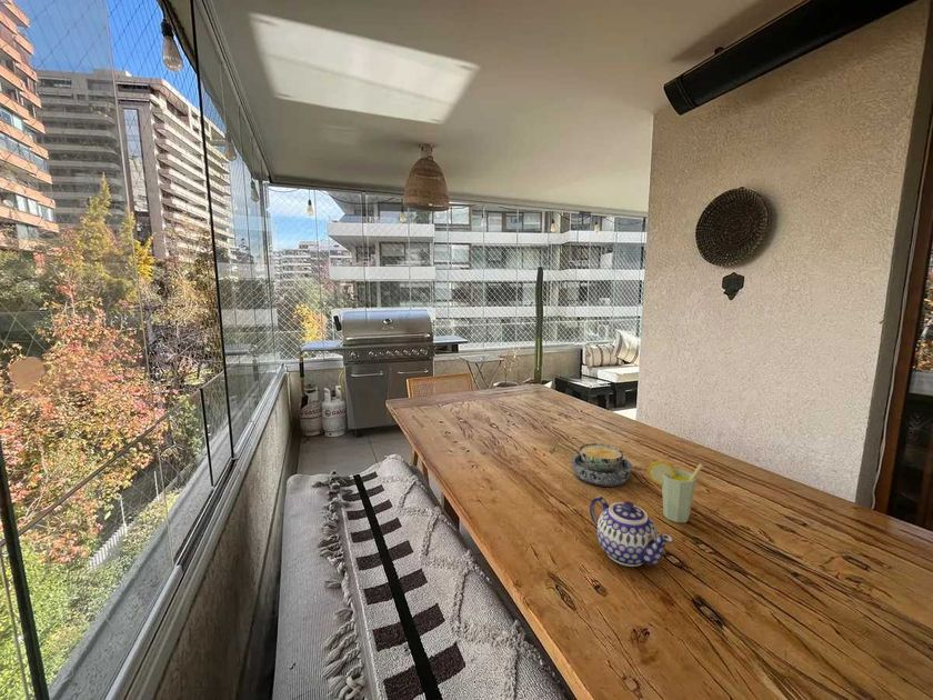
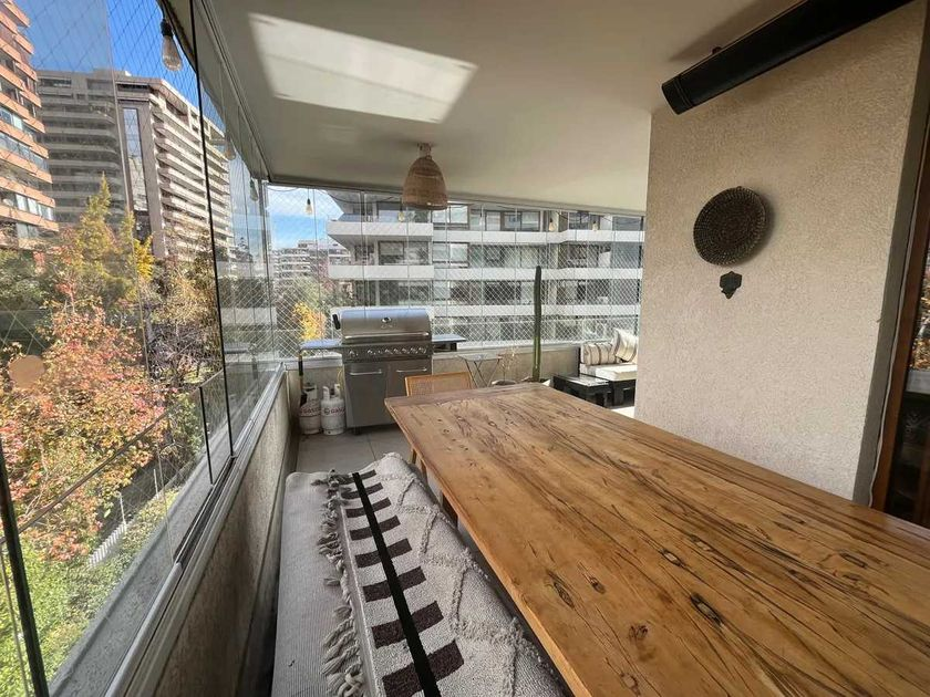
- cup (673, 488)
- teapot (626, 529)
- bowl (601, 462)
